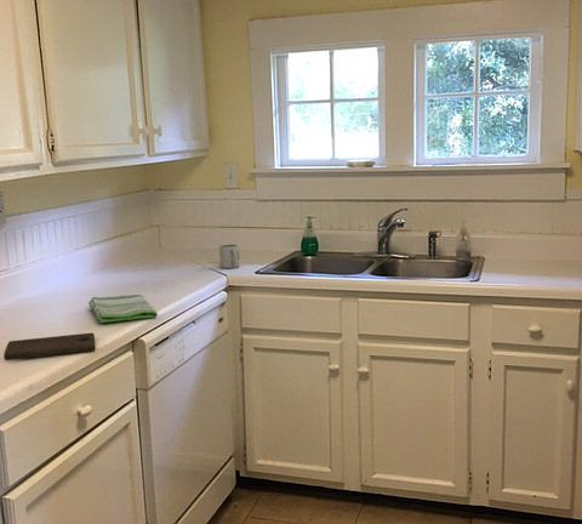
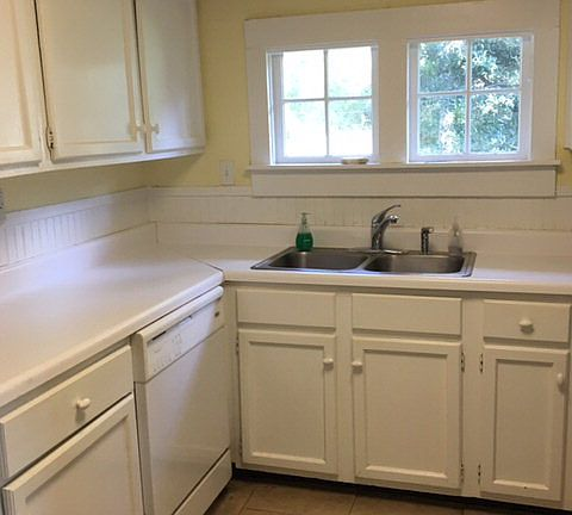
- cutting board (51, 346)
- dish towel (122, 307)
- cup (230, 256)
